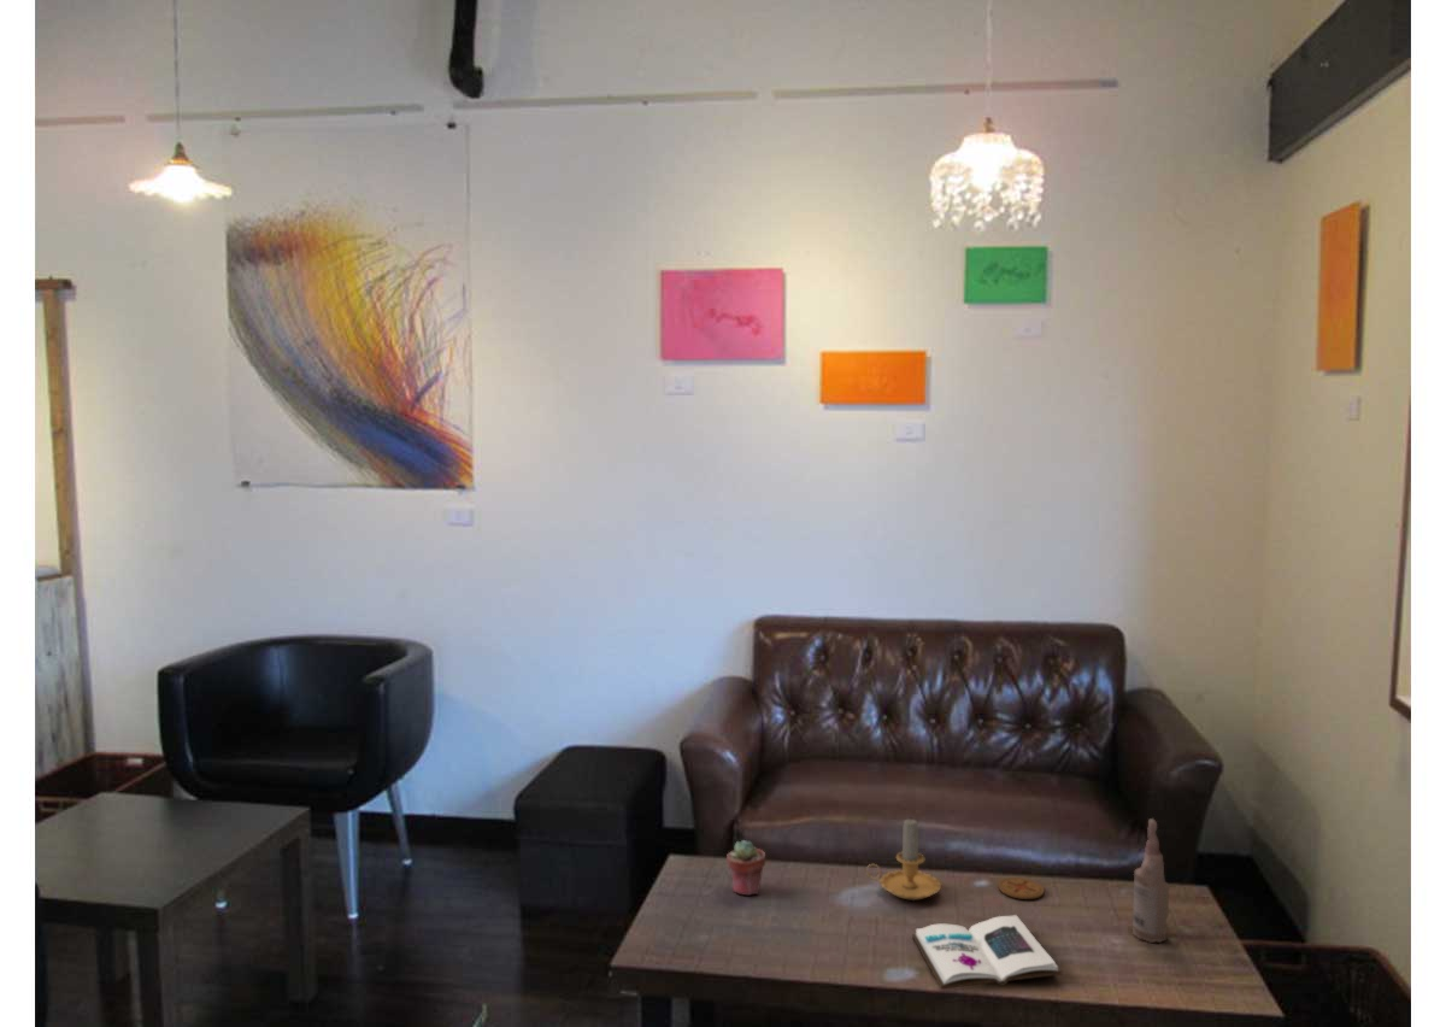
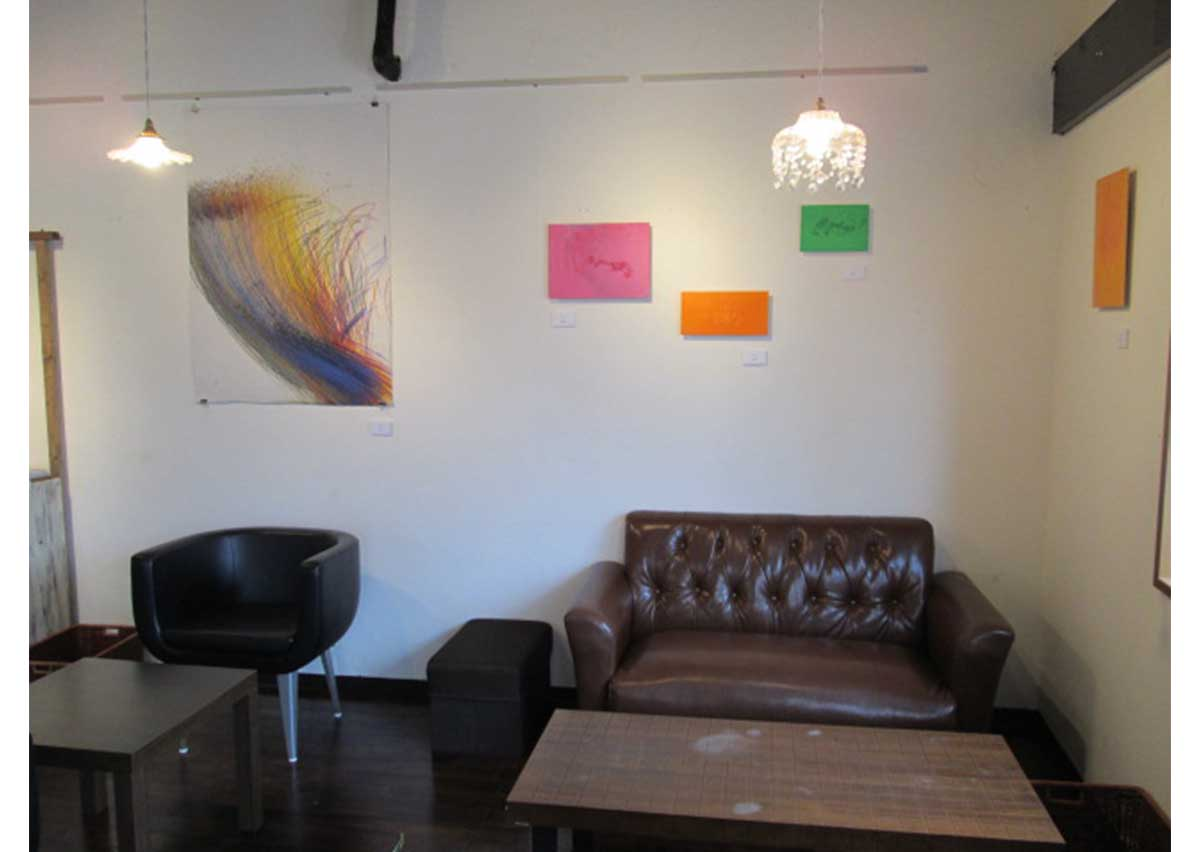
- potted succulent (746, 864)
- book (983, 949)
- coaster (1021, 887)
- bottle (1150, 876)
- candle (903, 853)
